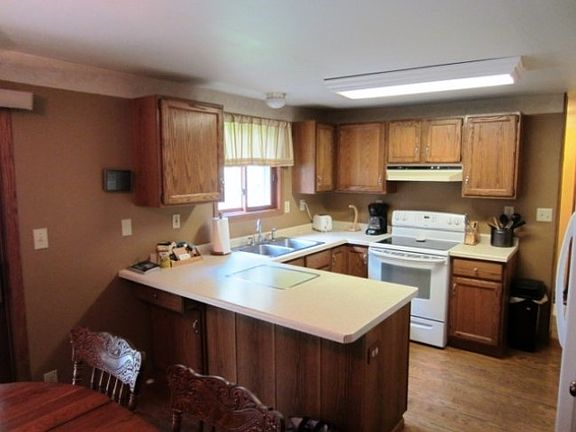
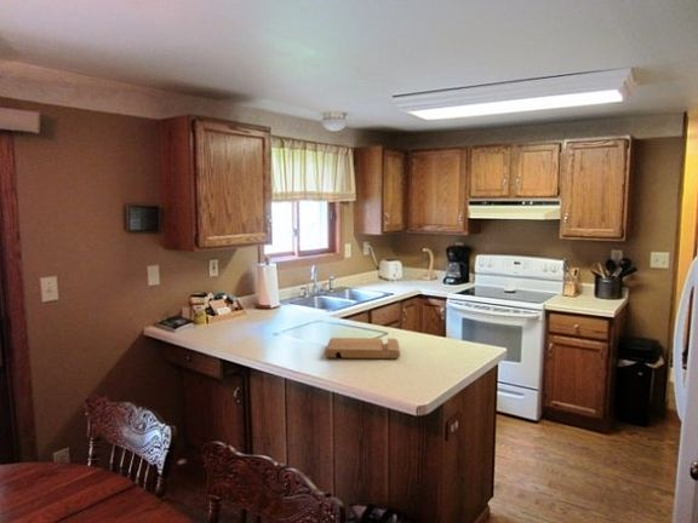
+ cutting board (362, 347)
